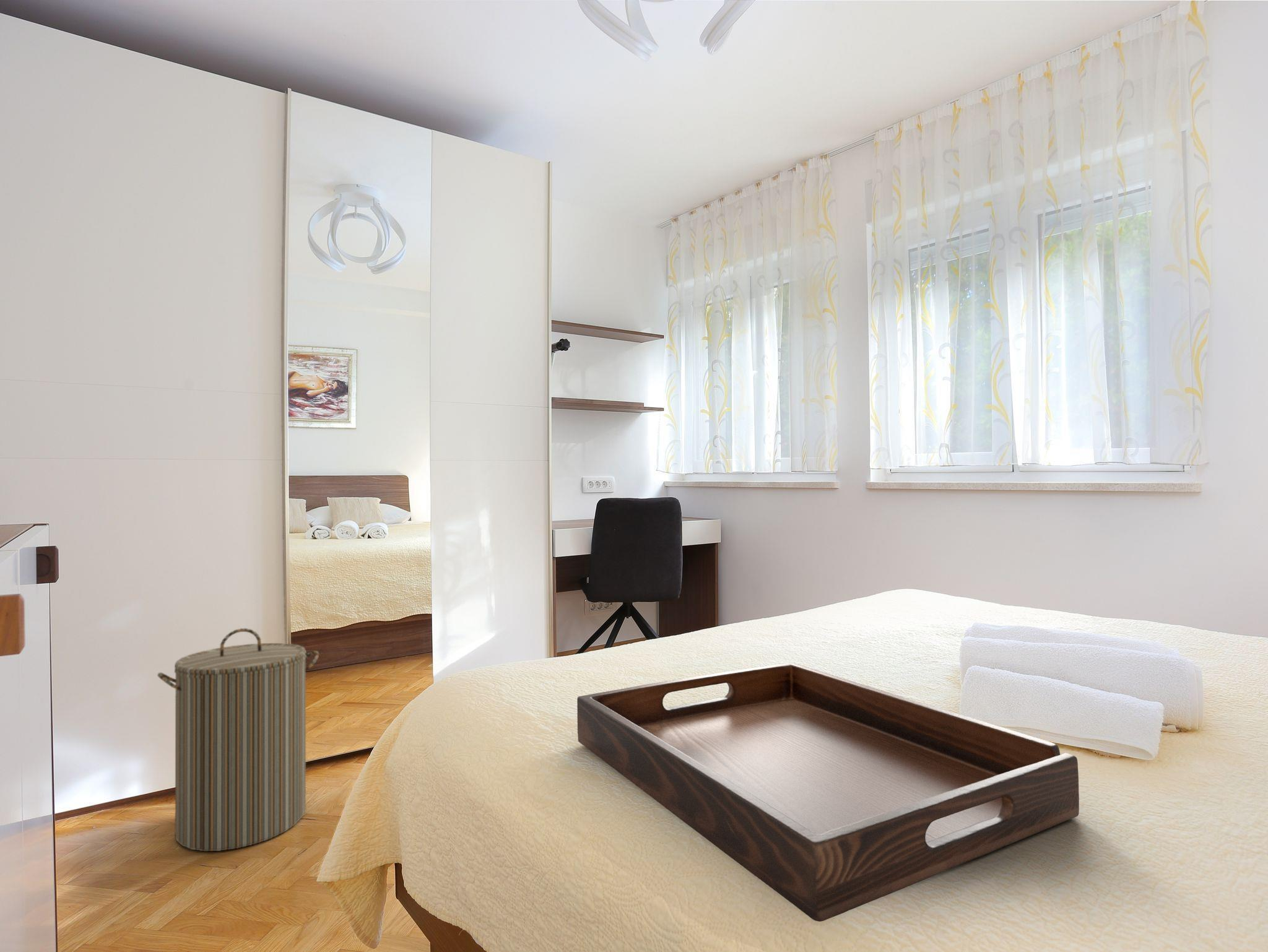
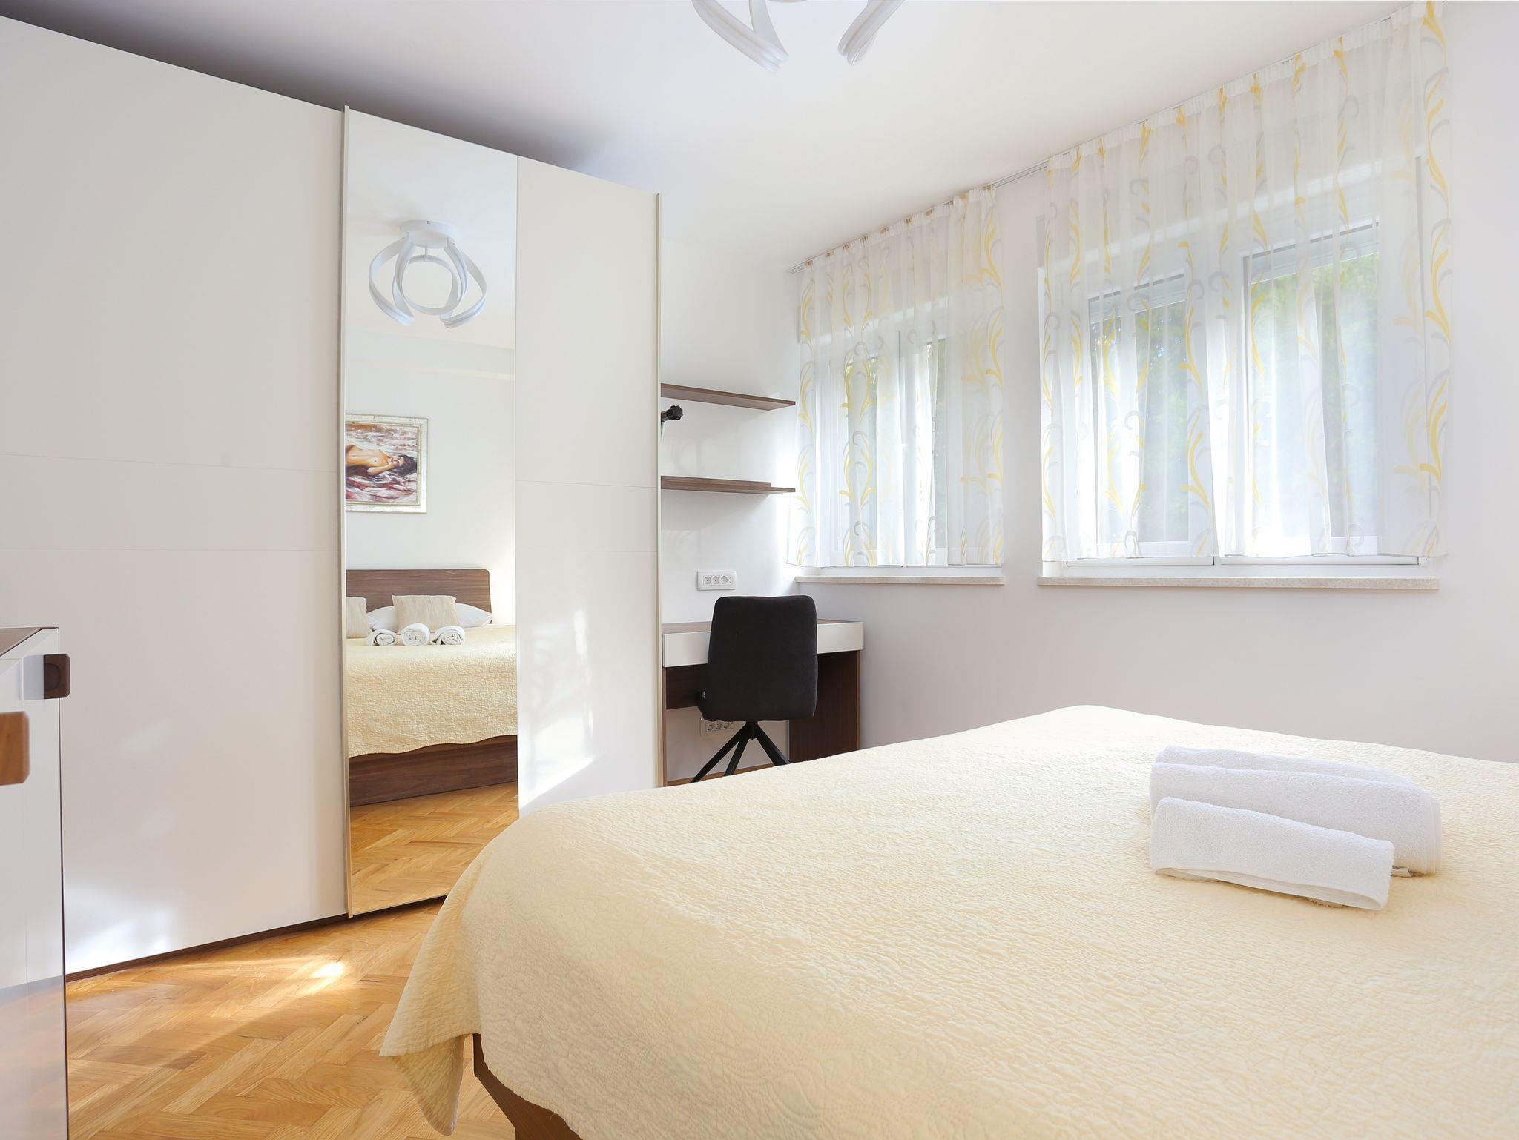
- laundry hamper (243, 725)
- serving tray (800, 747)
